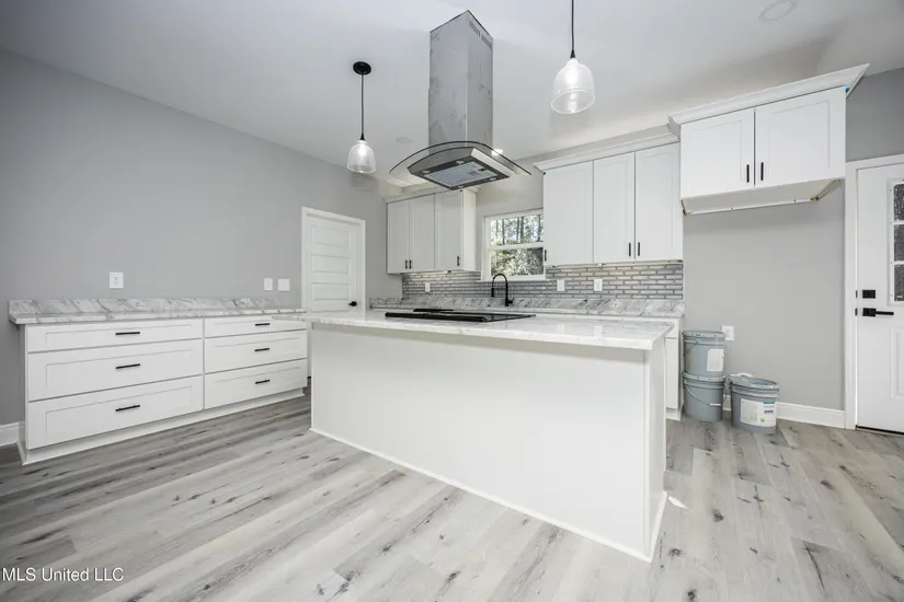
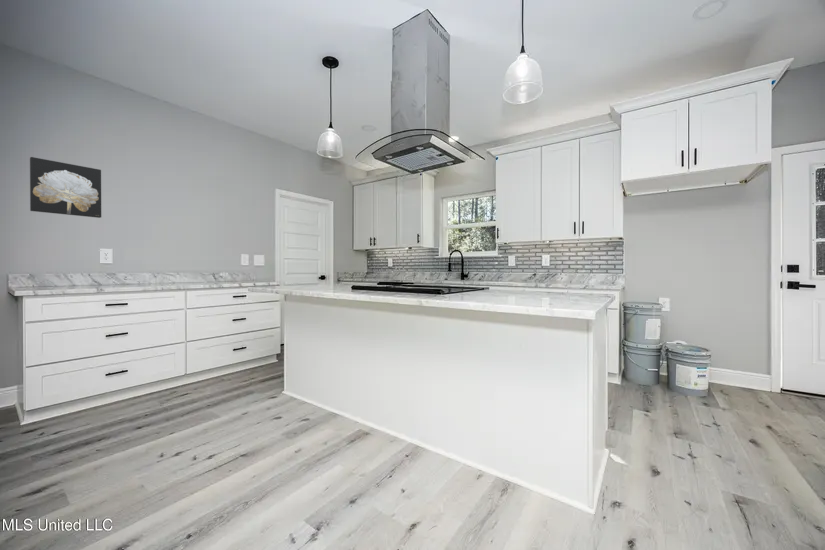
+ wall art (67, 189)
